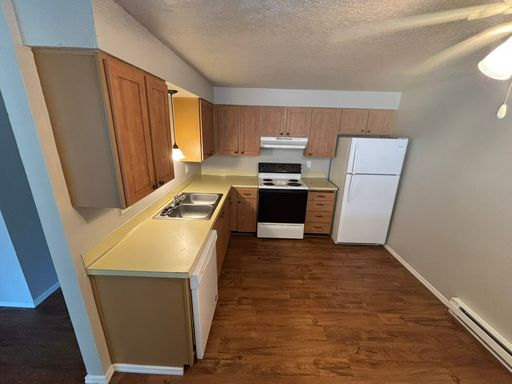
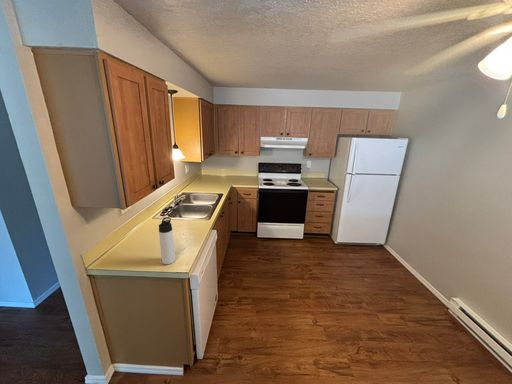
+ thermos bottle (167, 240)
